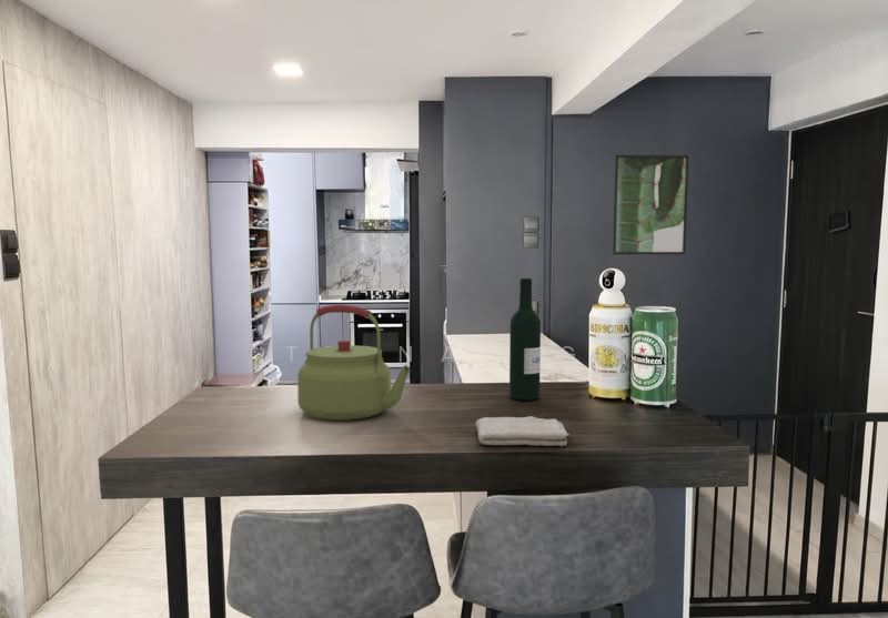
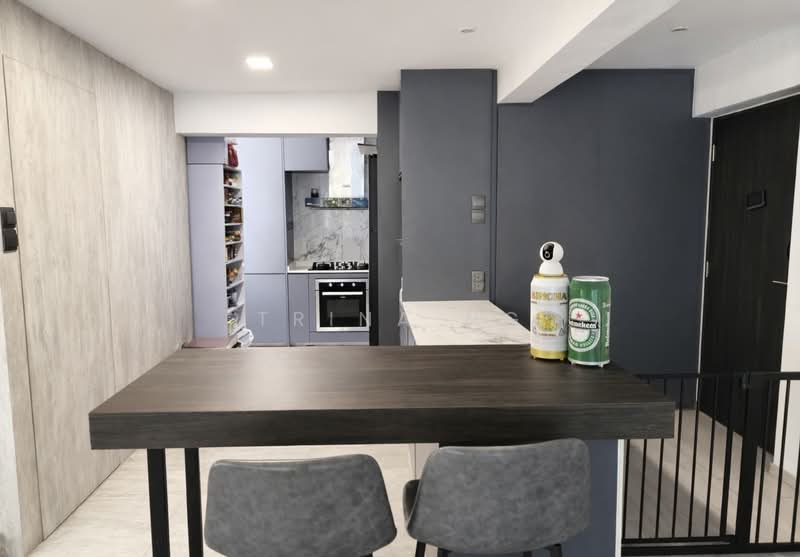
- kettle (355, 359)
- wine bottle (525, 338)
- washcloth (521, 430)
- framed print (649, 204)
